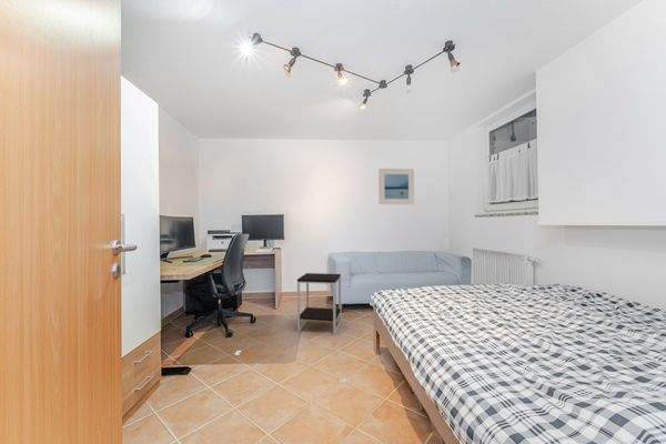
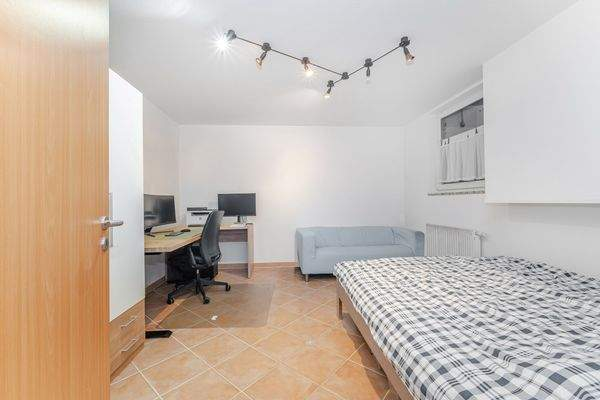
- side table (320, 307)
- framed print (396, 186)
